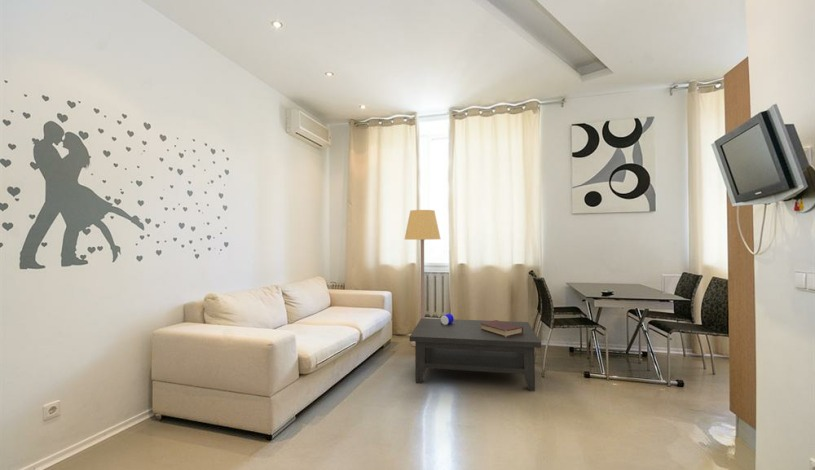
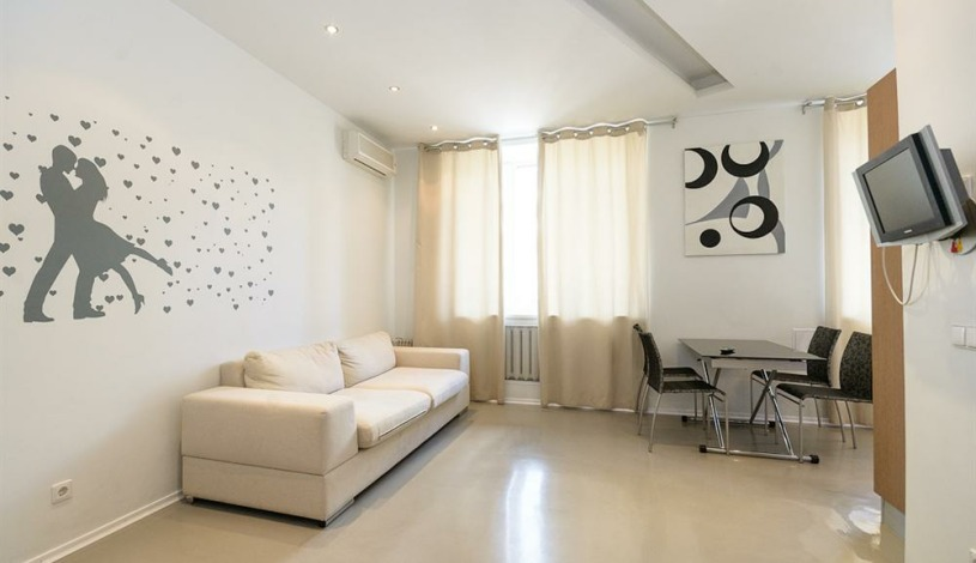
- coffee table (473, 346)
- lamp (422, 277)
